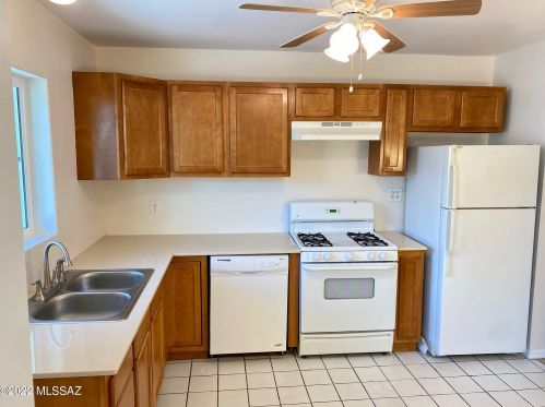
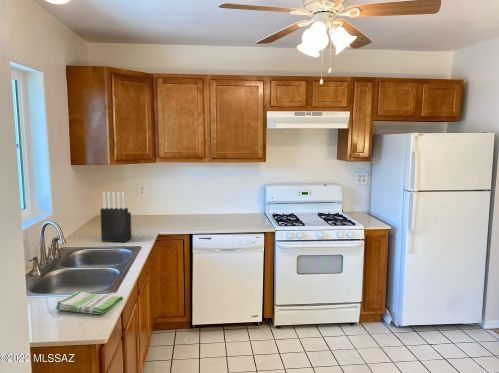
+ dish towel (90, 301)
+ knife block (116, 215)
